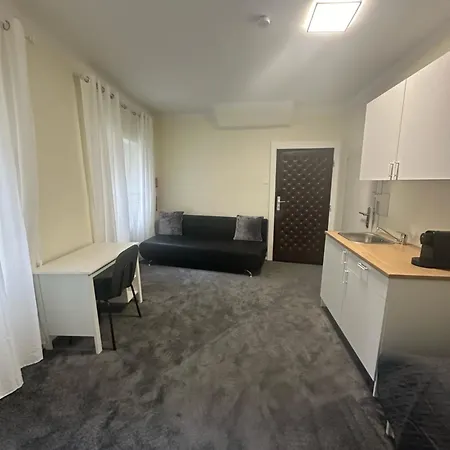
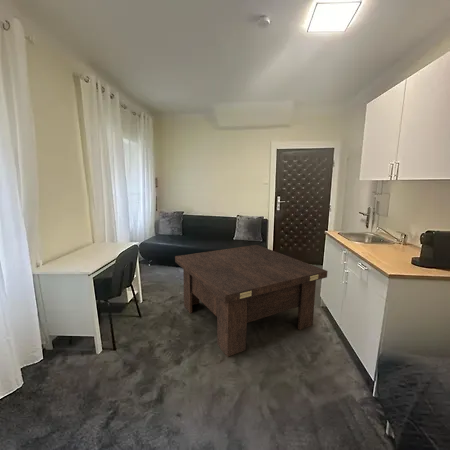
+ coffee table (245, 289)
